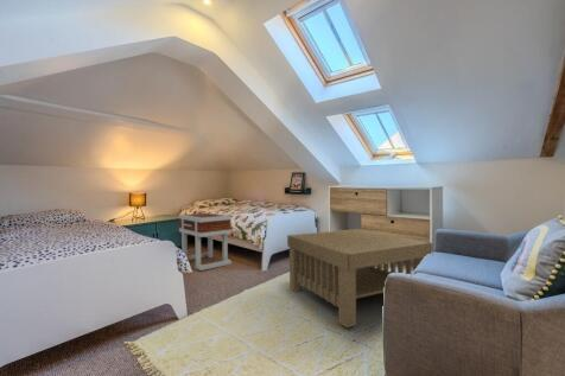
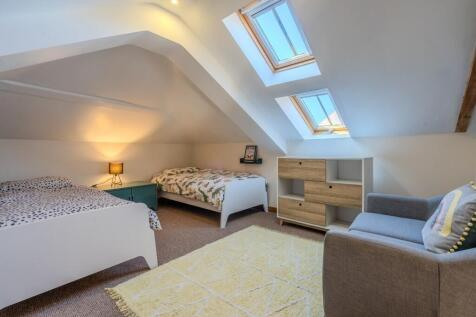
- side table (203, 236)
- coffee table (354, 267)
